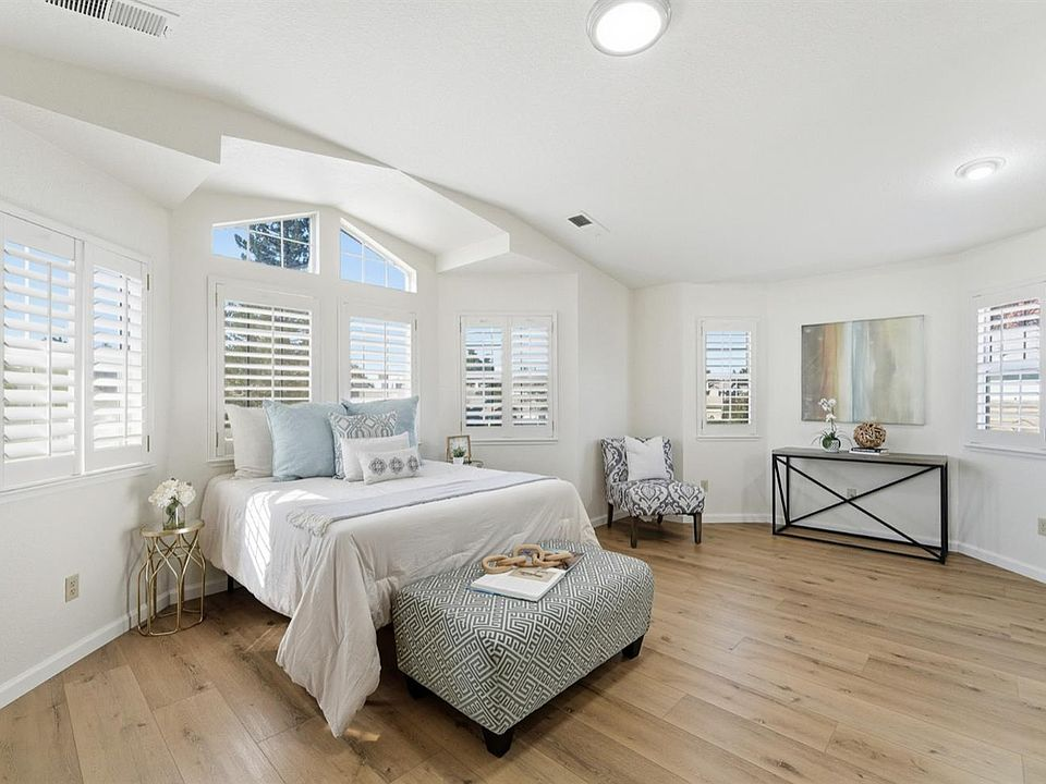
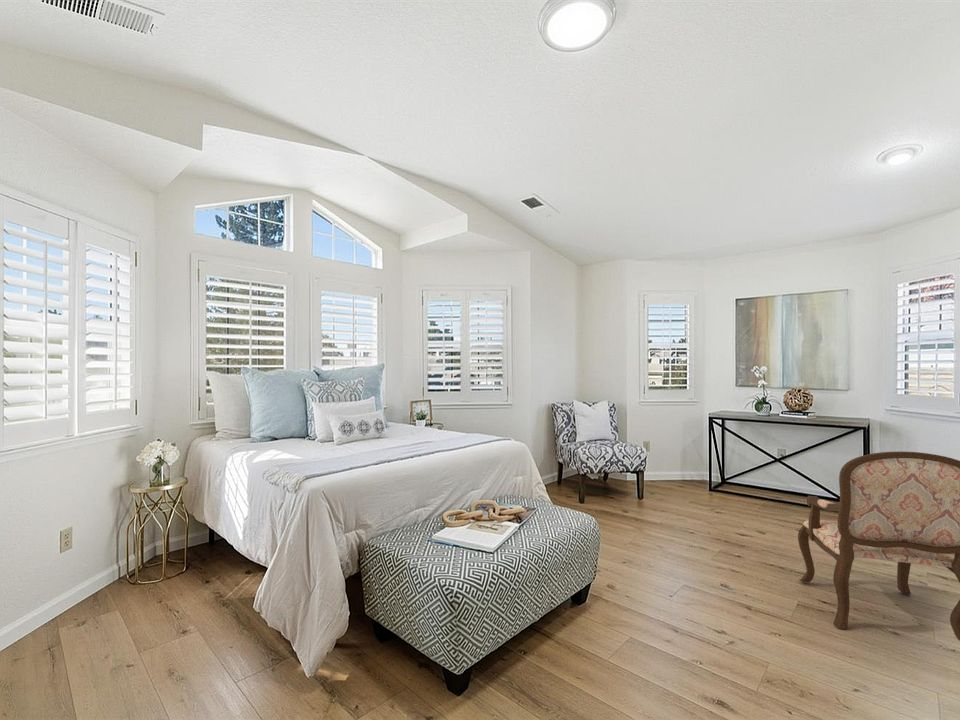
+ armchair (877, 526)
